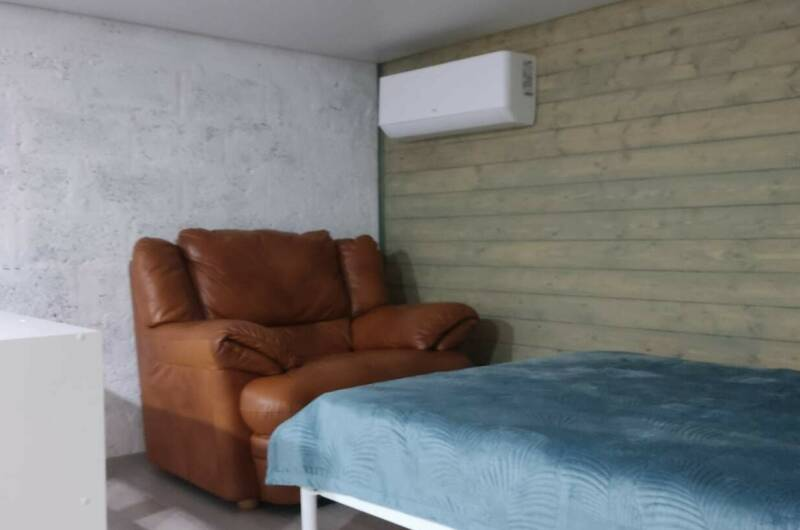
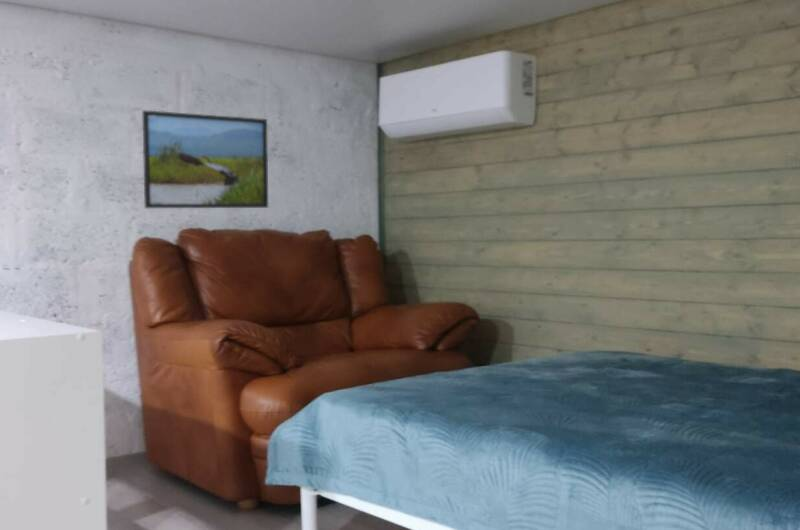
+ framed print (208, 161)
